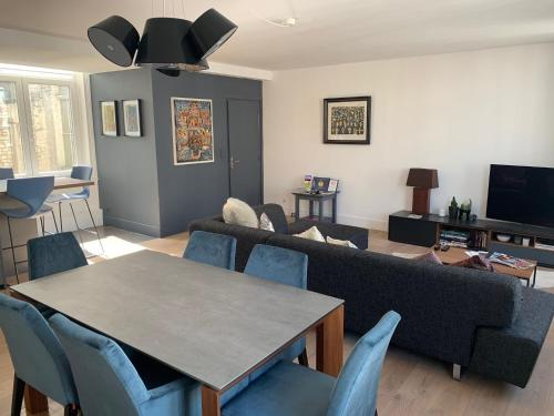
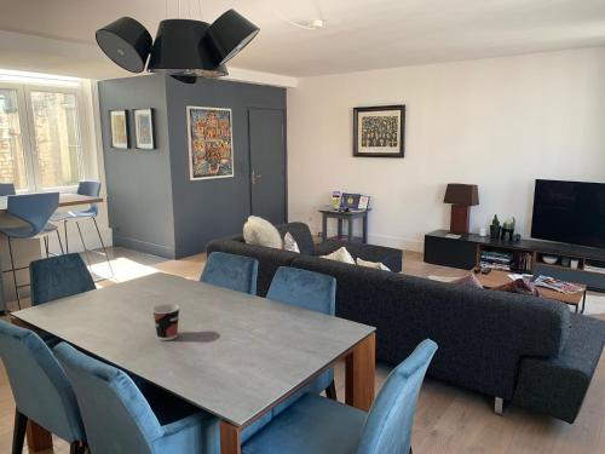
+ cup (166, 322)
